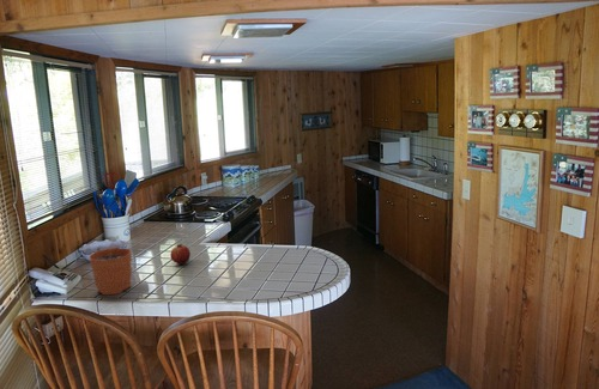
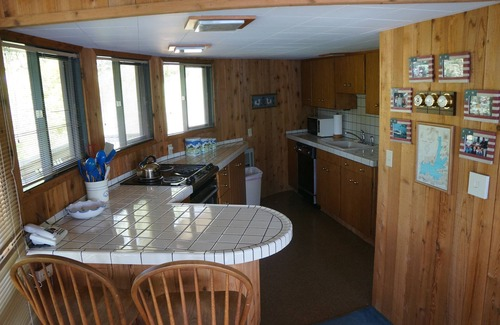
- fruit (180, 254)
- plant pot (110, 262)
